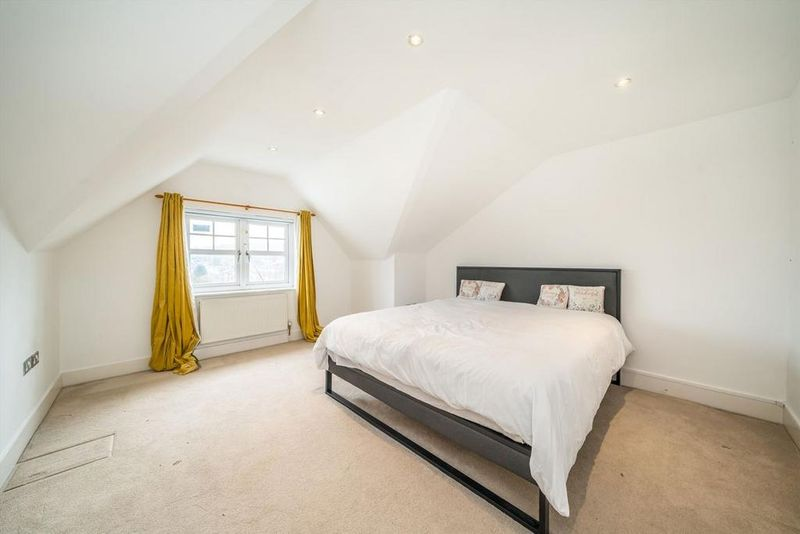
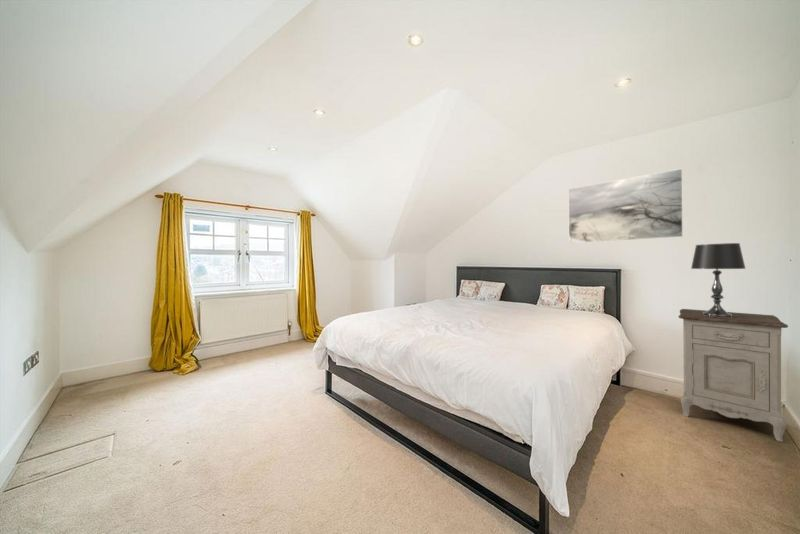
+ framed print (619, 210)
+ nightstand (726, 367)
+ table lamp (717, 280)
